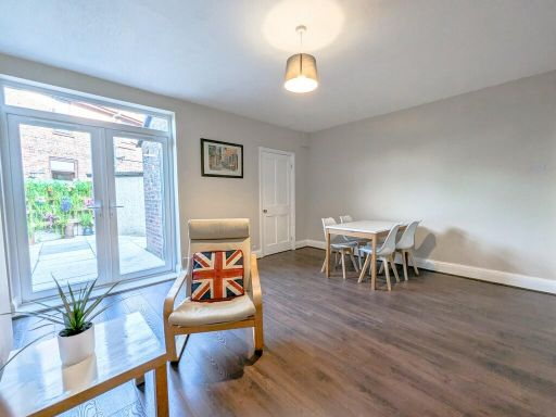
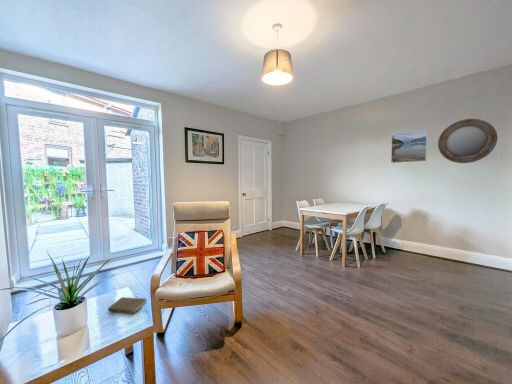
+ home mirror (465, 141)
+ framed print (408, 147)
+ book (126, 306)
